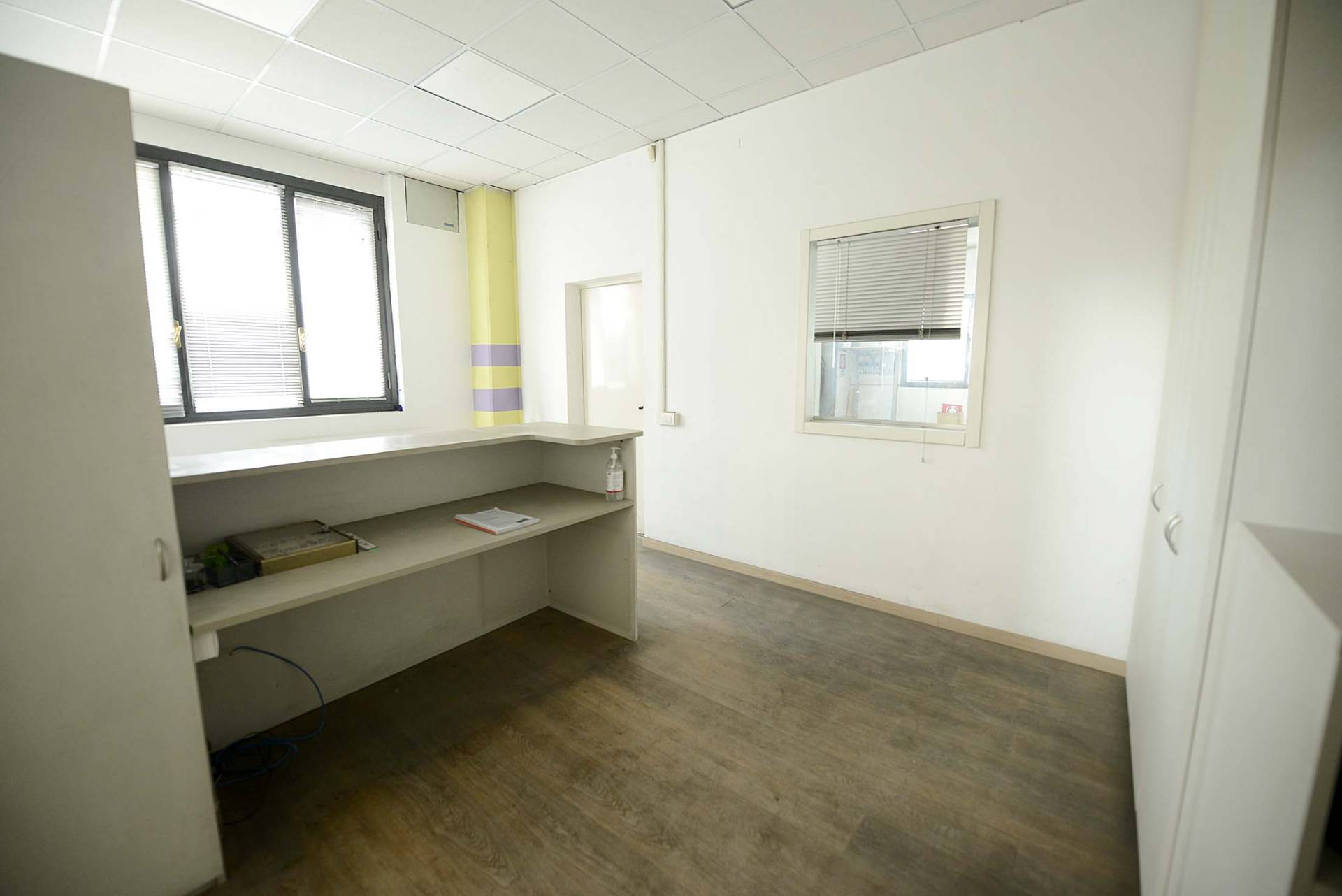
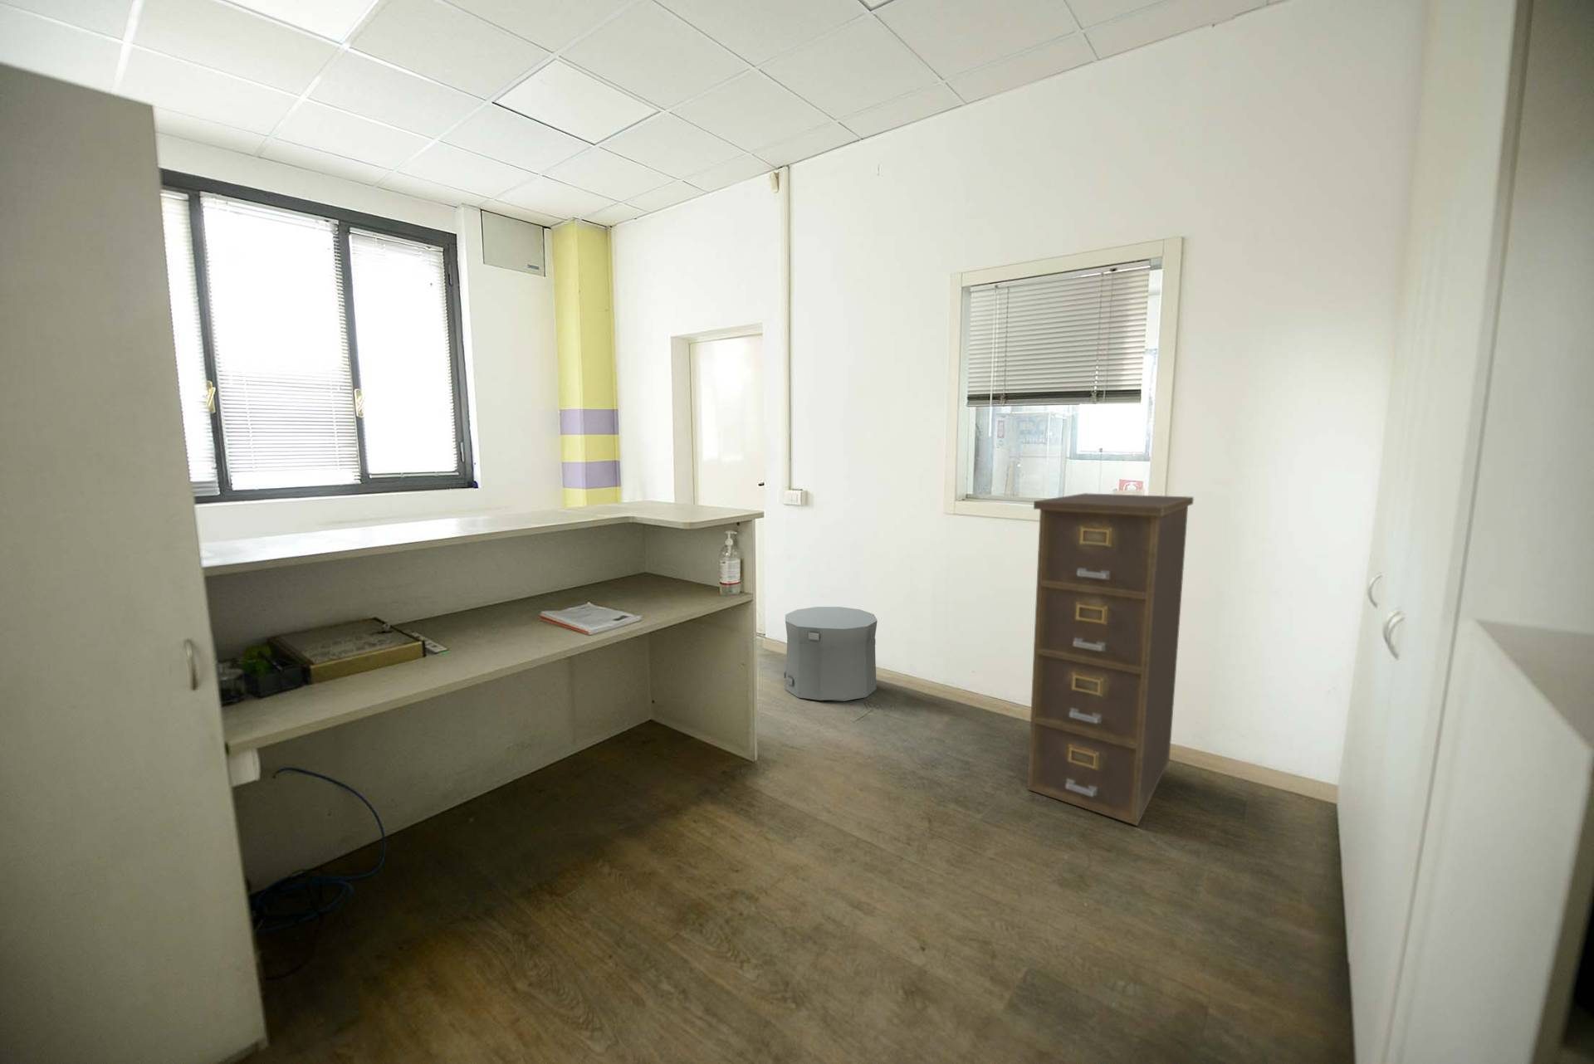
+ trash can (830, 651)
+ filing cabinet (1109, 640)
